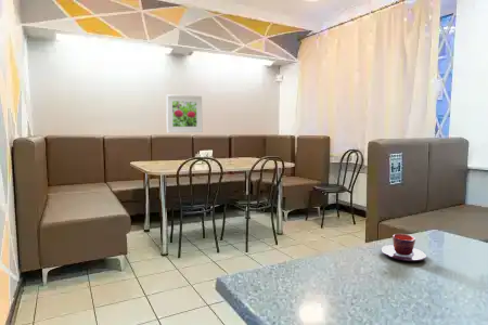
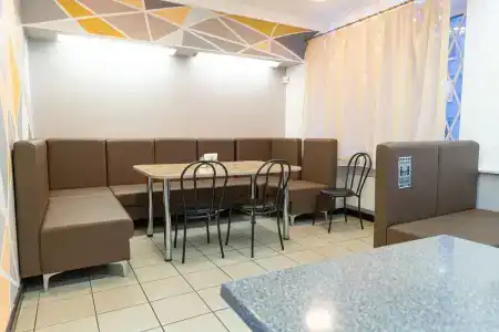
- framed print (184, 114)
- teacup (402, 246)
